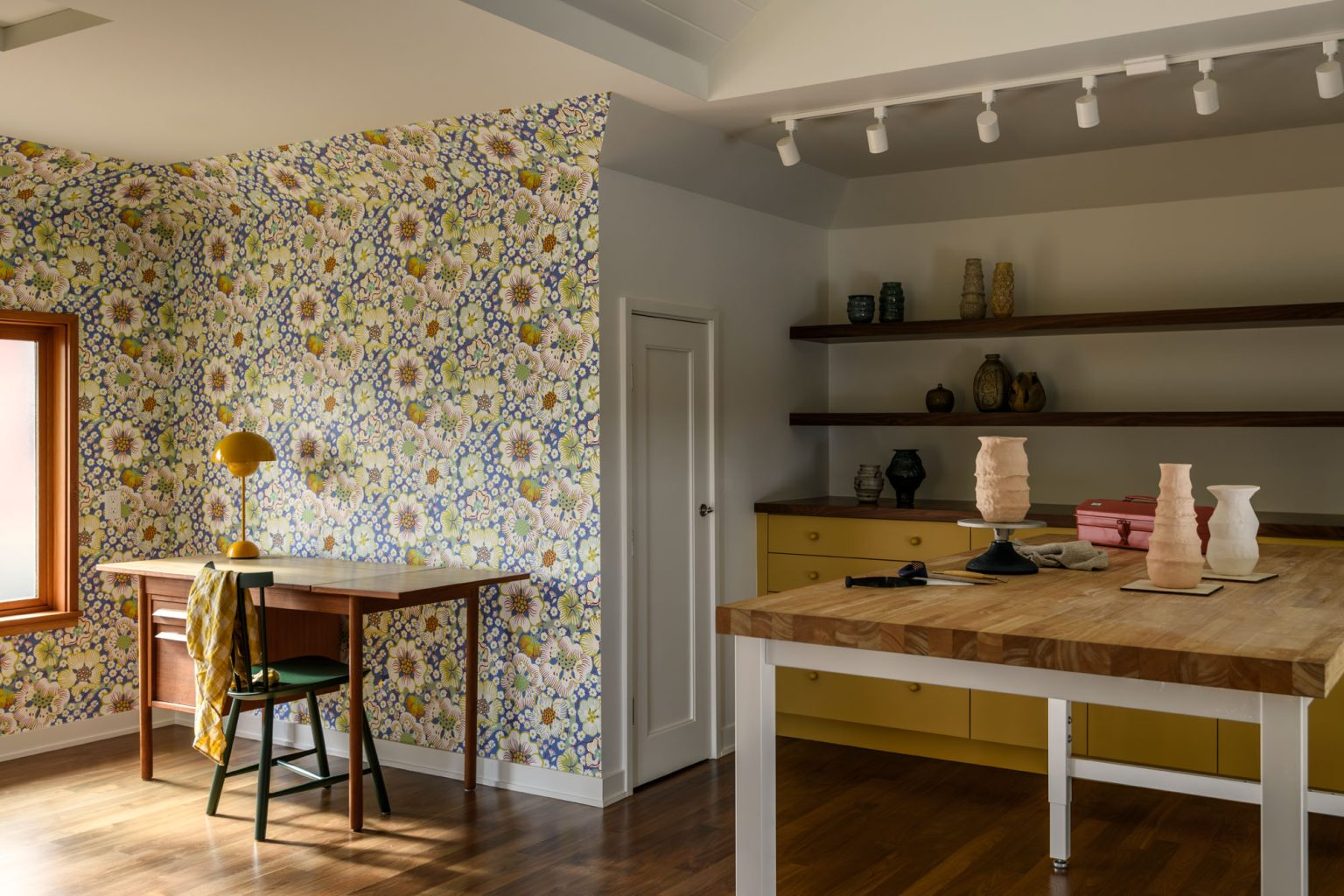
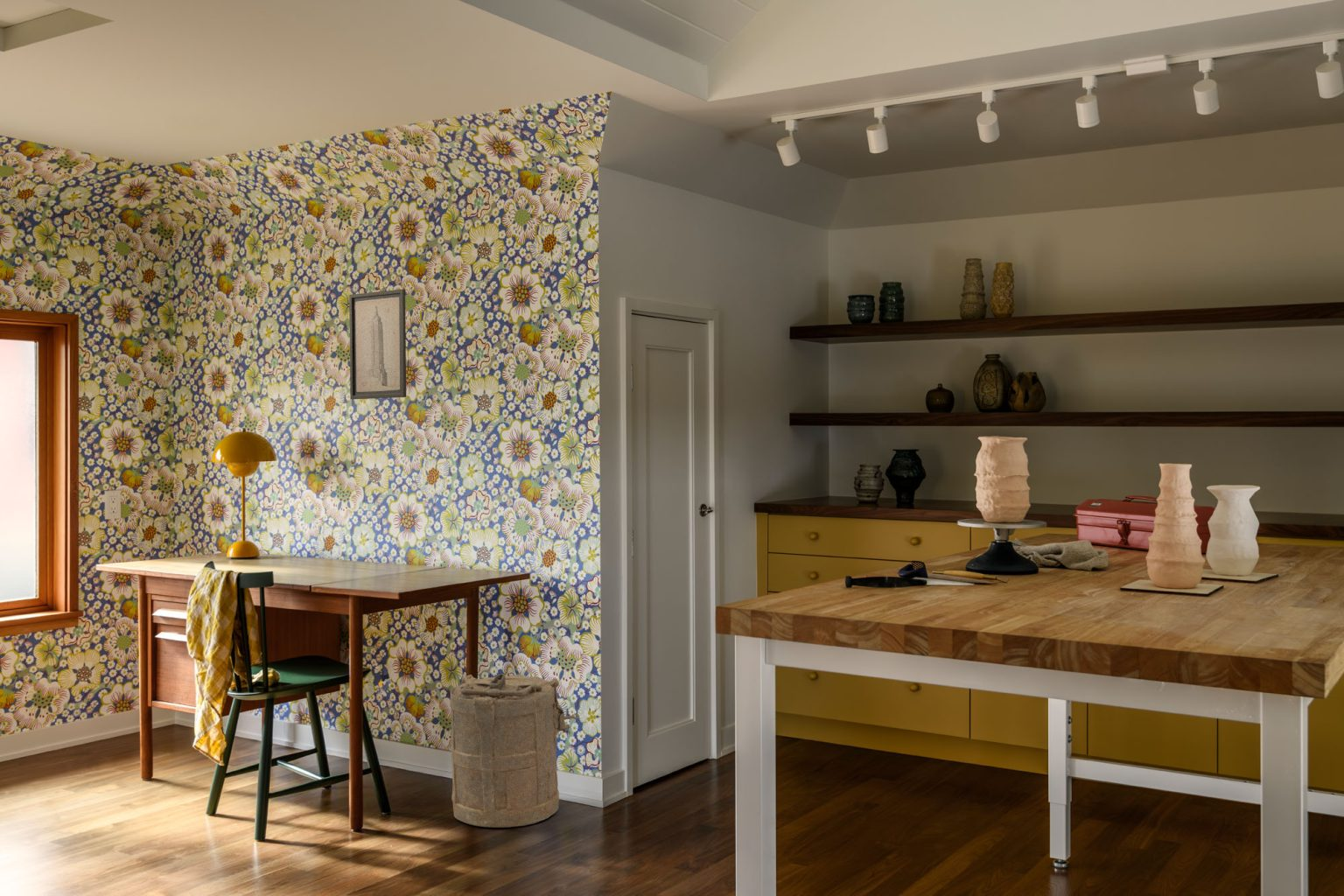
+ wall art (377, 345)
+ laundry hamper (502, 741)
